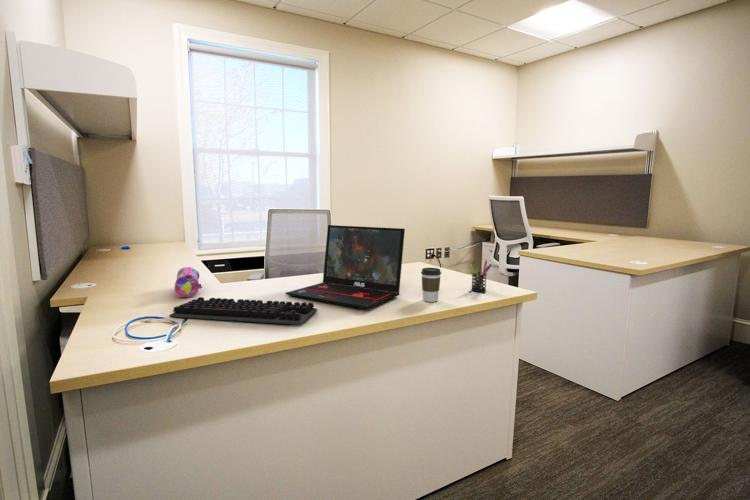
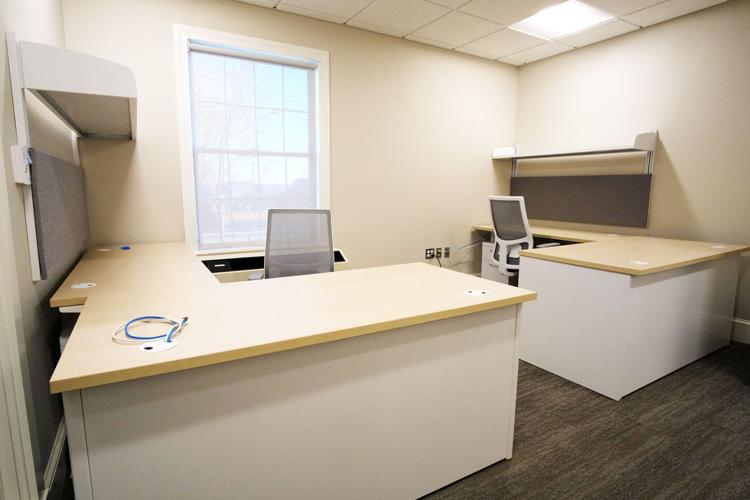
- coffee cup (430, 284)
- laptop (345, 262)
- pen holder (479, 275)
- pencil case (187, 280)
- computer keyboard (245, 309)
